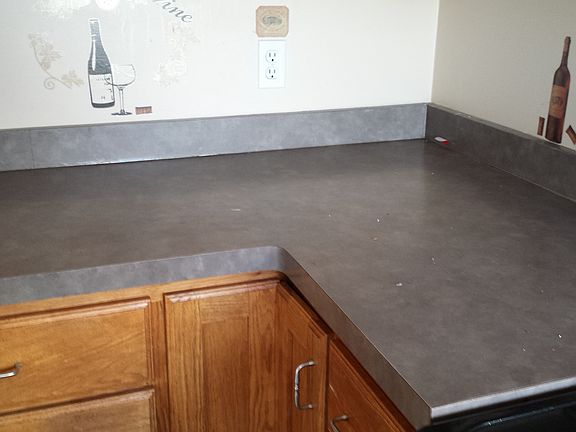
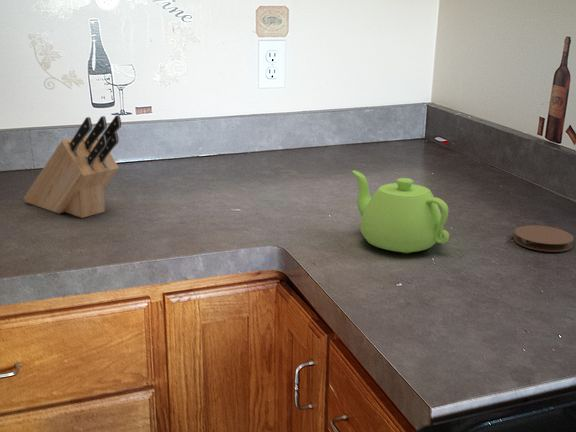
+ coaster (543, 238)
+ knife block (73, 160)
+ teapot (397, 210)
